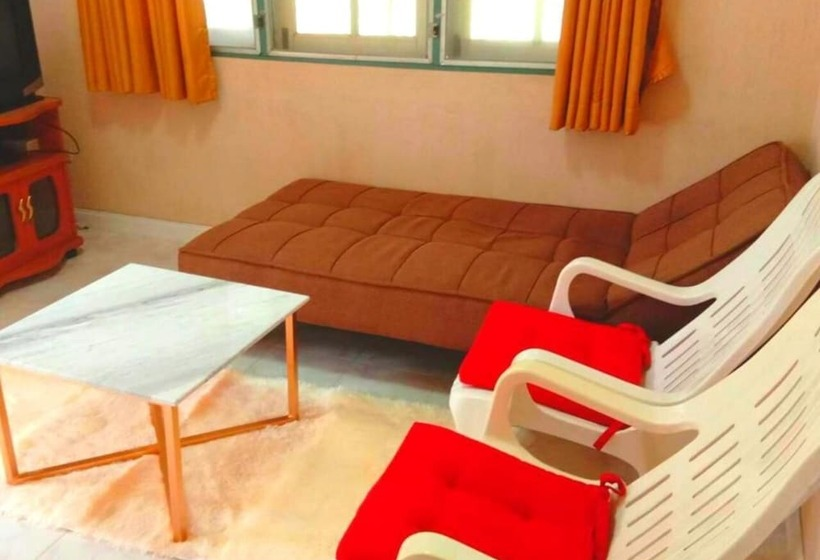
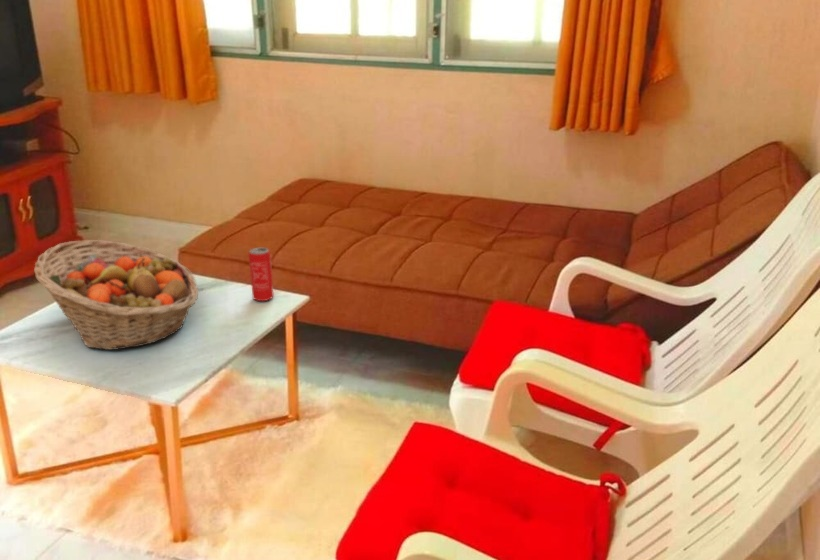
+ fruit basket (121, 288)
+ beverage can (261, 274)
